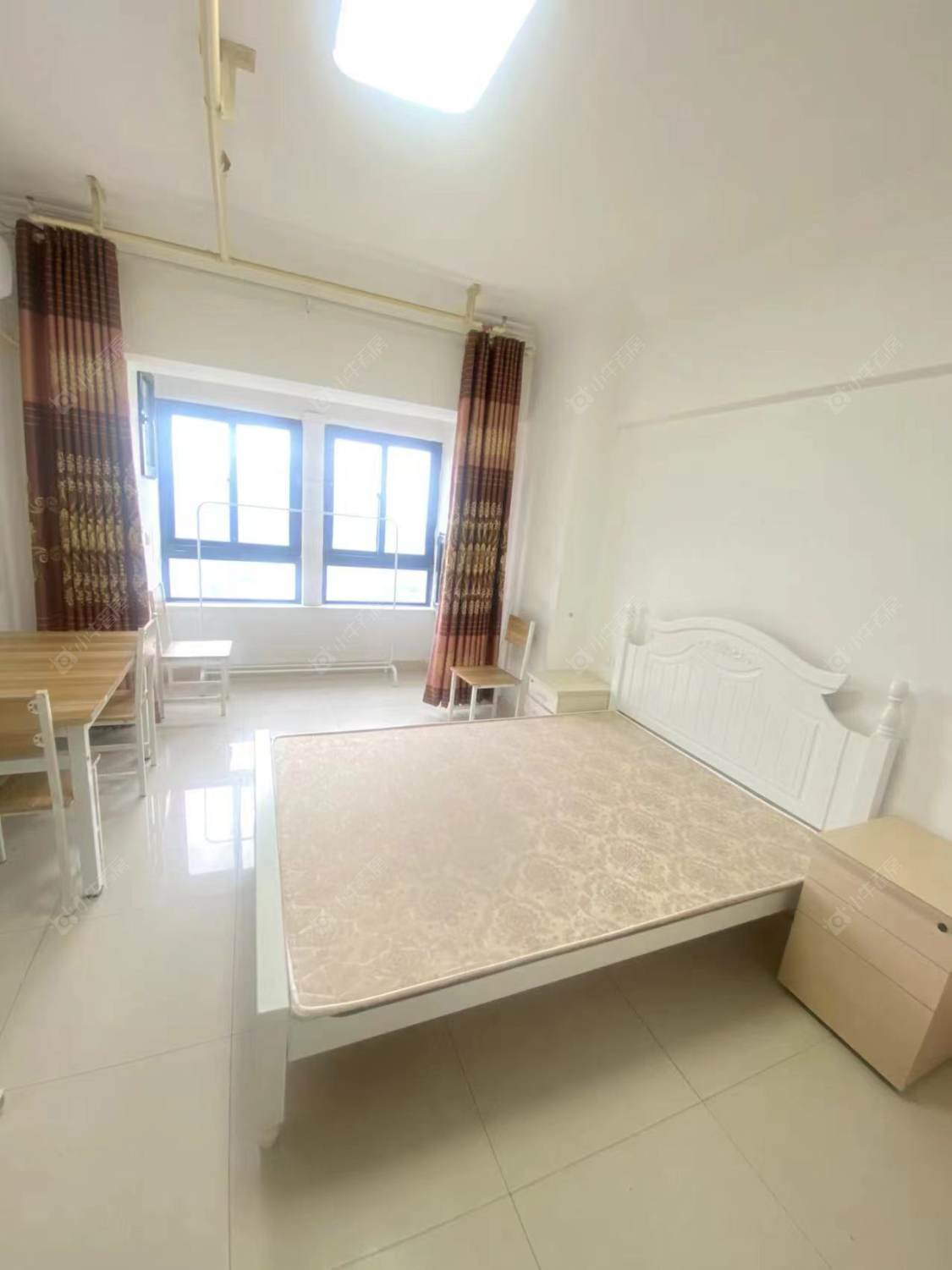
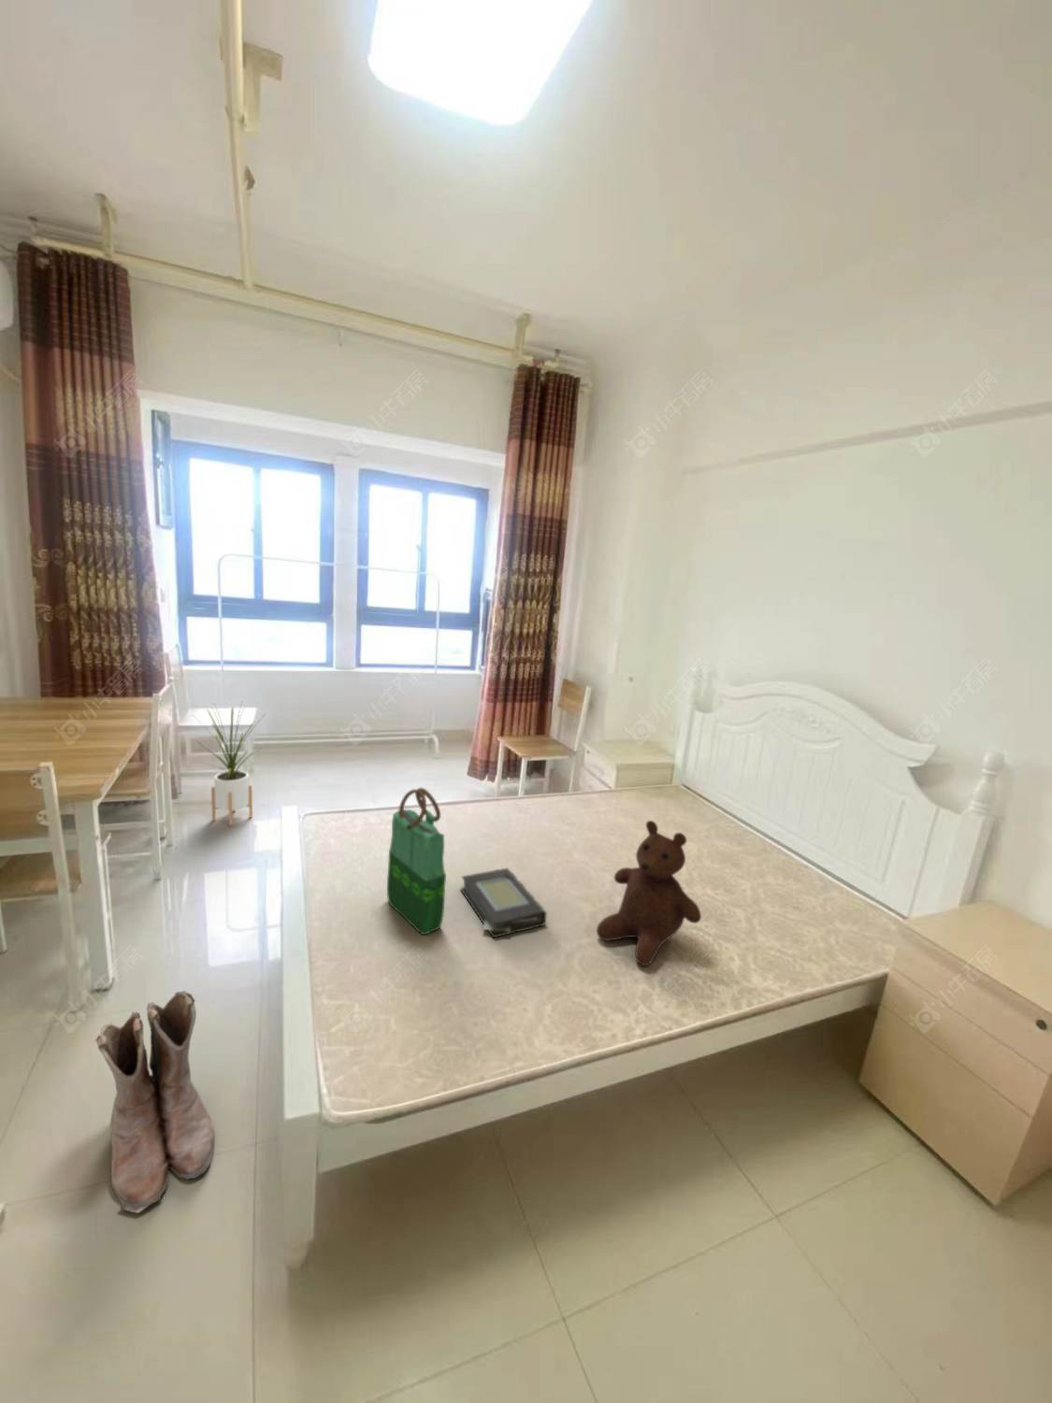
+ teddy bear (648, 886)
+ book (498, 899)
+ tote bag (417, 853)
+ house plant (232, 761)
+ boots (158, 1087)
